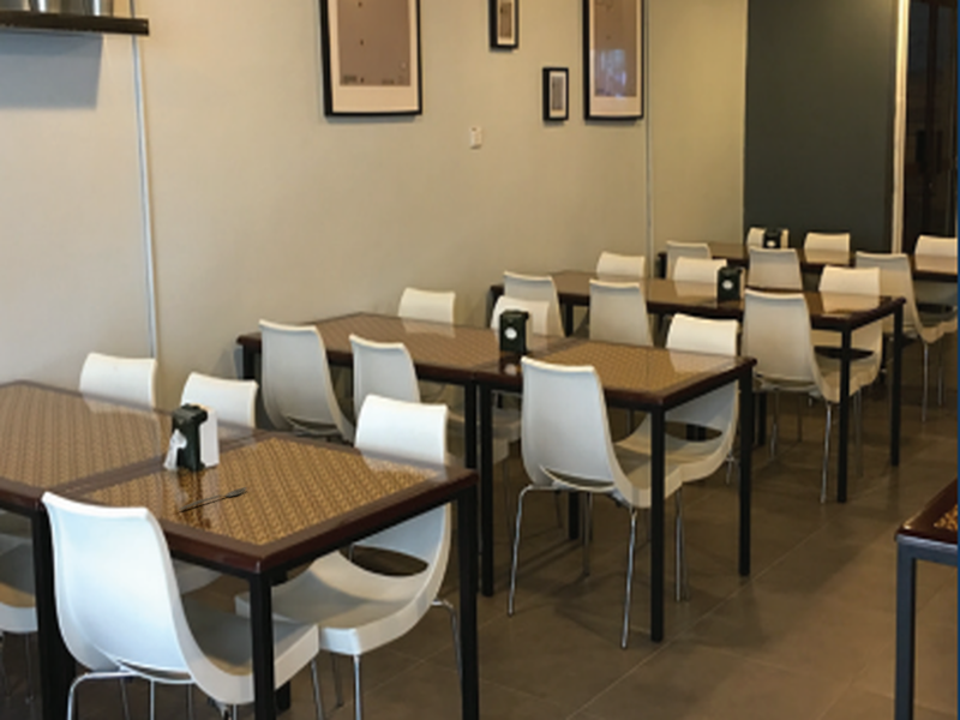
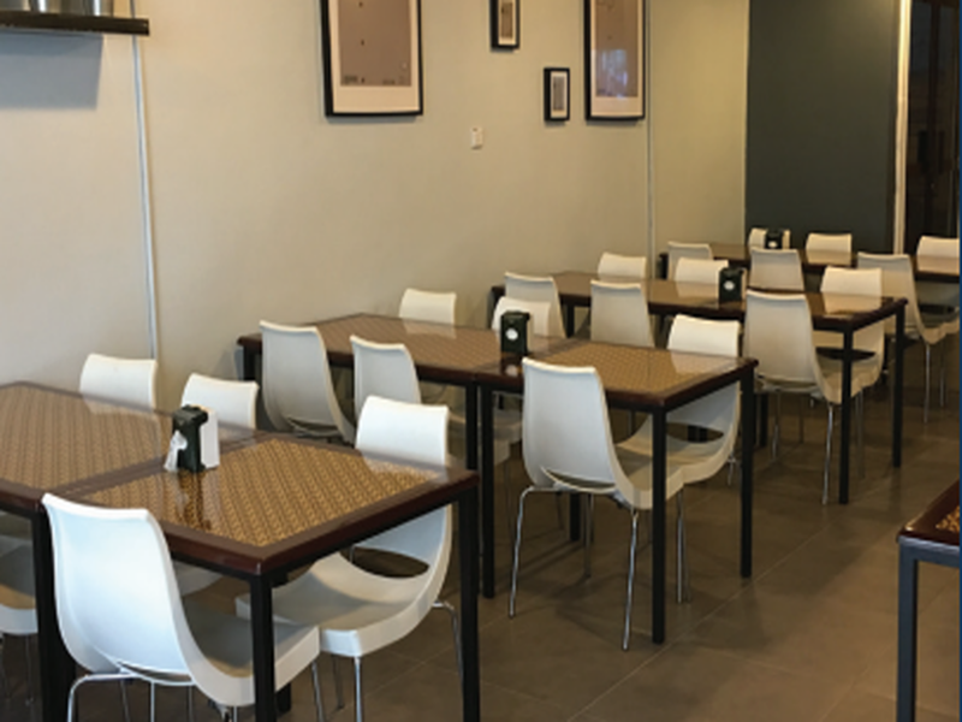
- spoon (214, 498)
